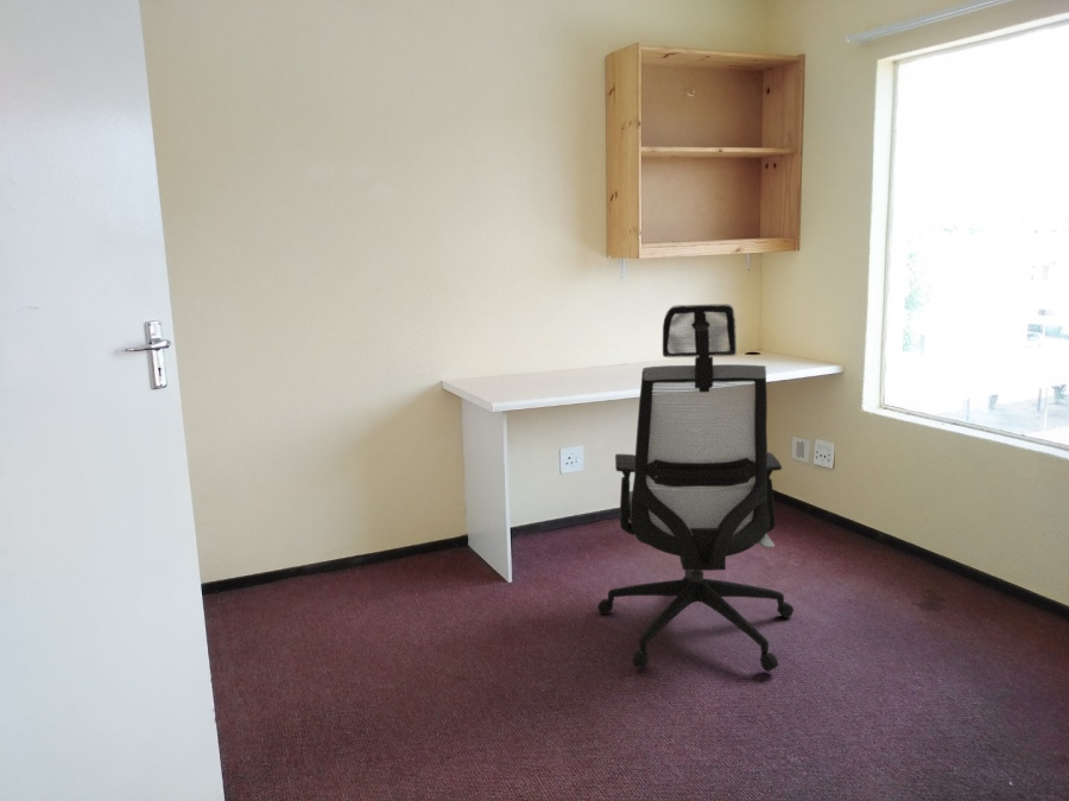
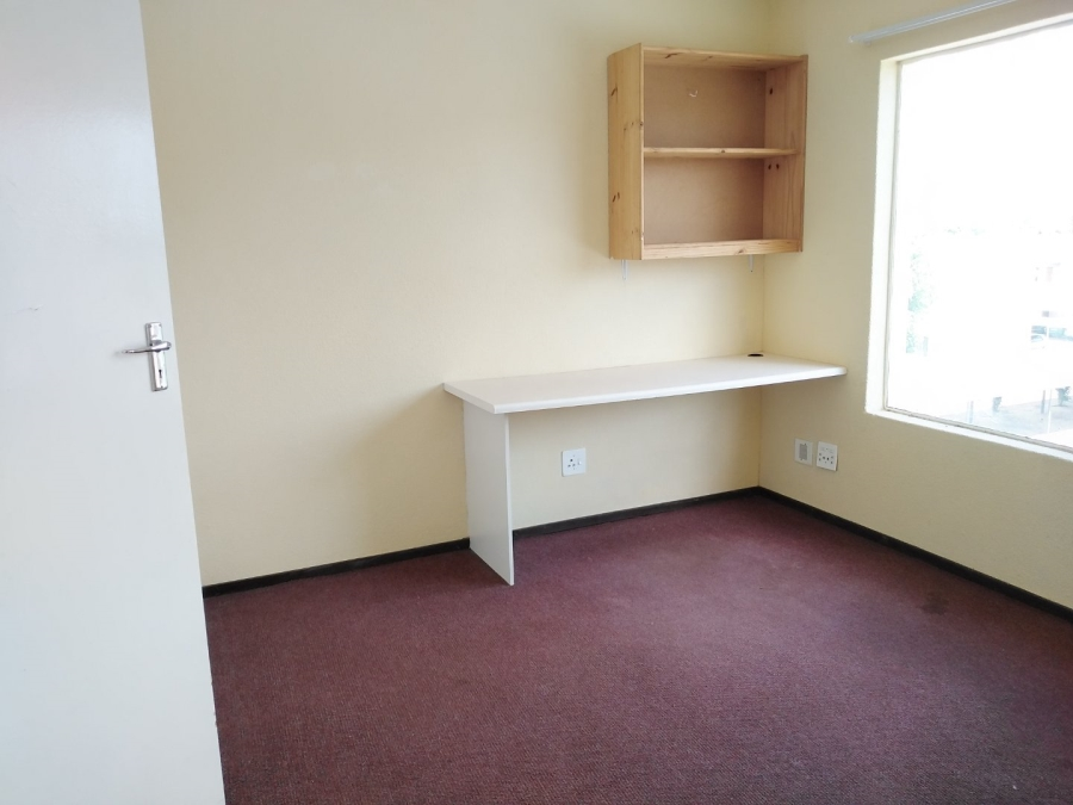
- office chair (696, 468)
